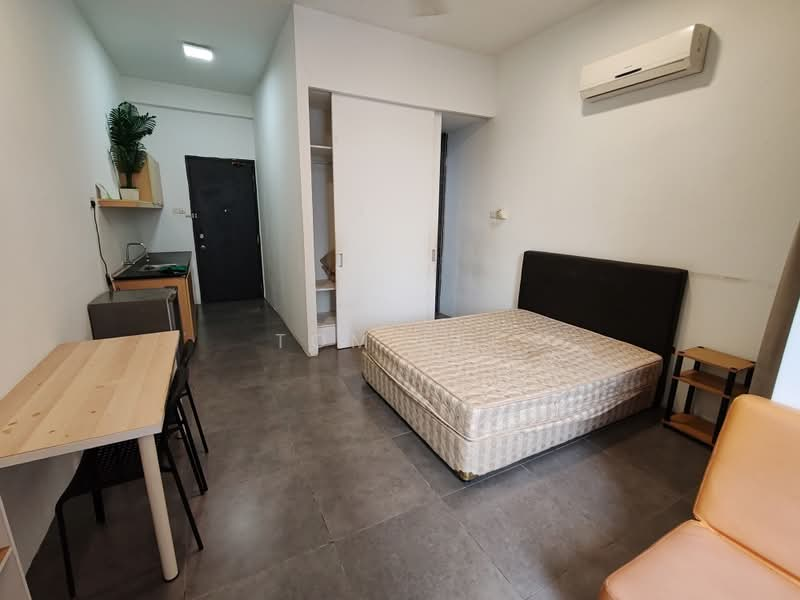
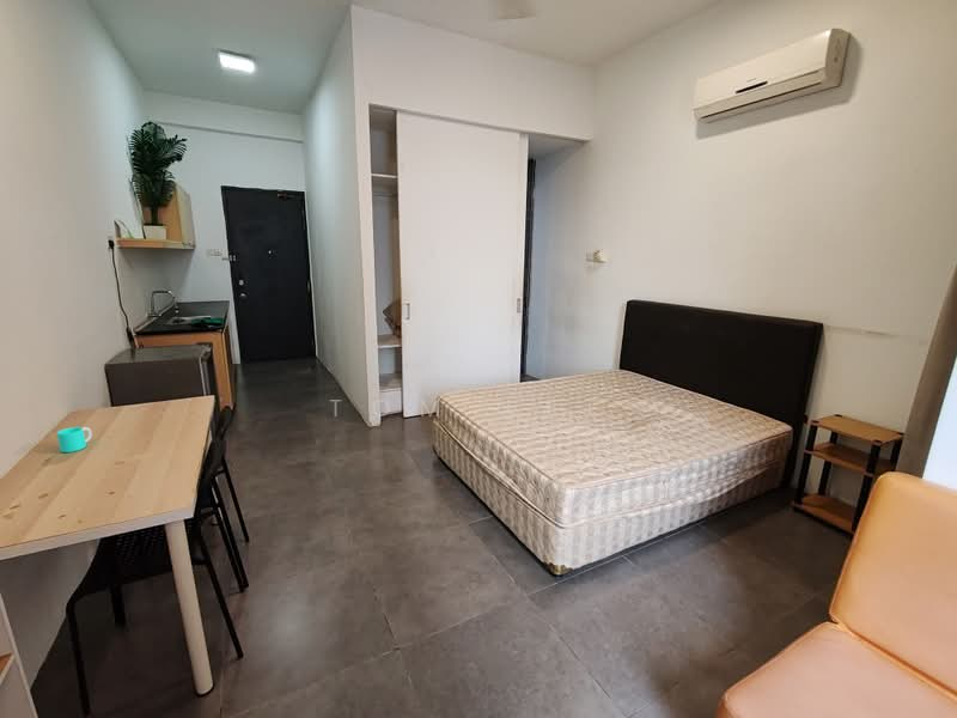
+ cup (75, 438)
